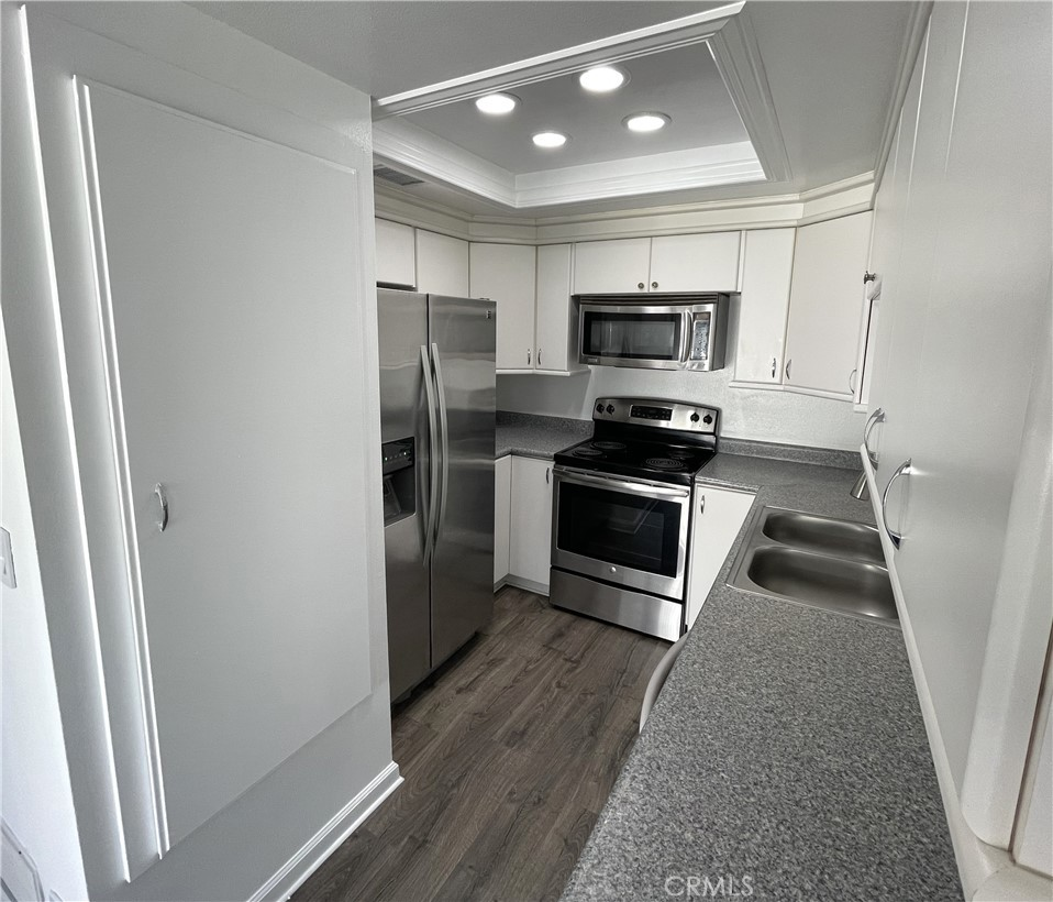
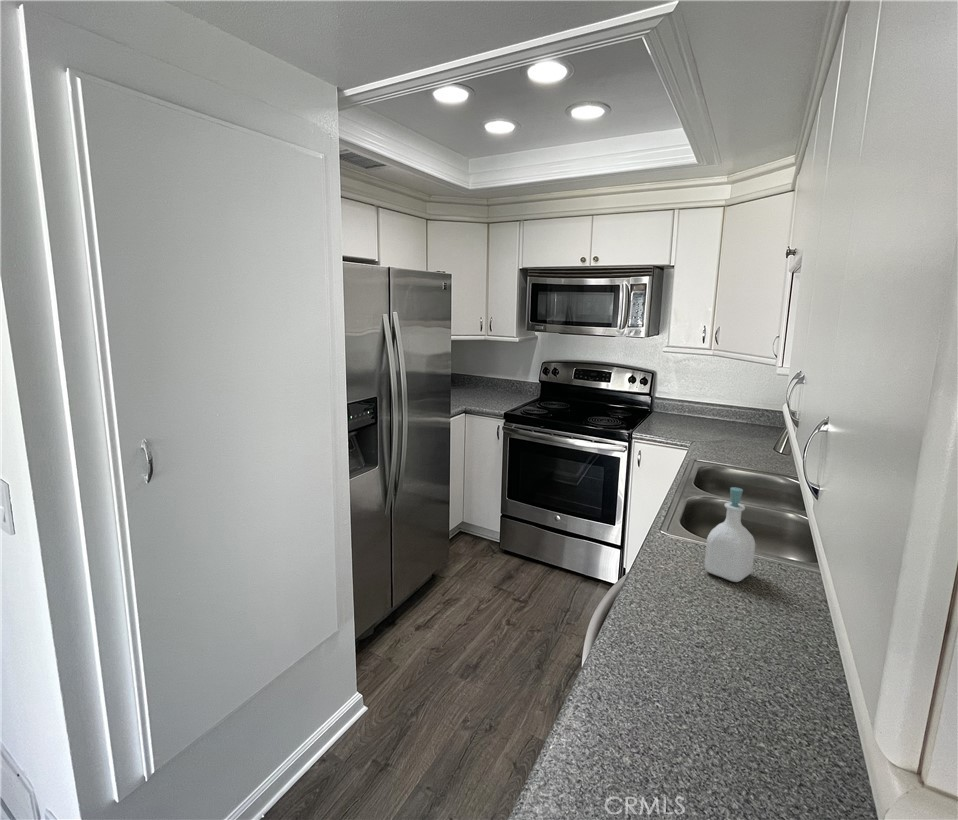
+ soap bottle (731, 531)
